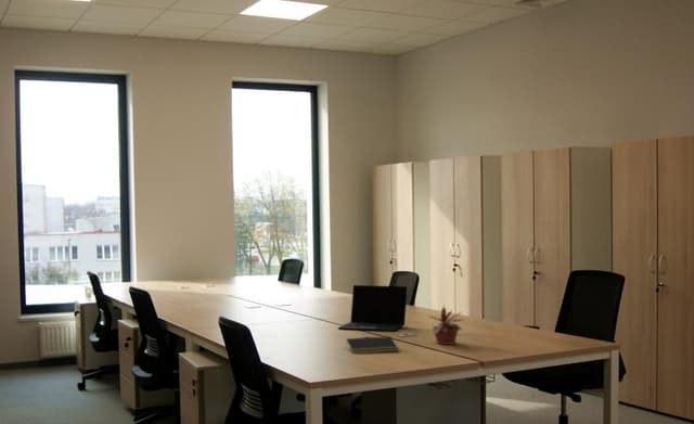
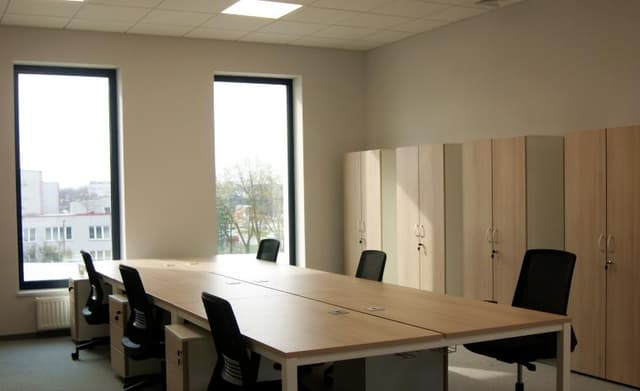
- potted plant (446, 323)
- laptop (373, 307)
- notepad (372, 345)
